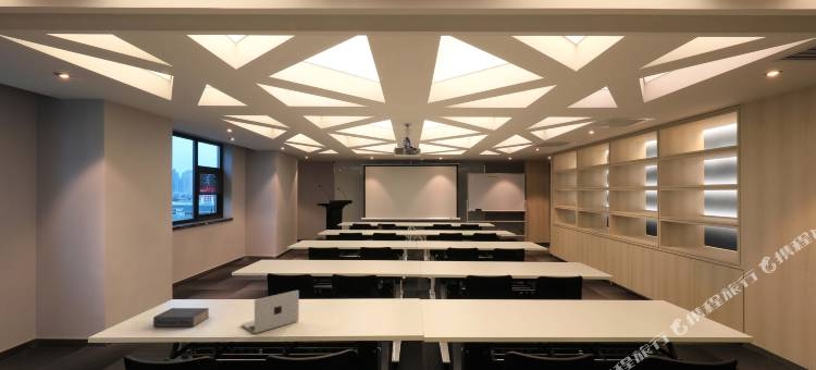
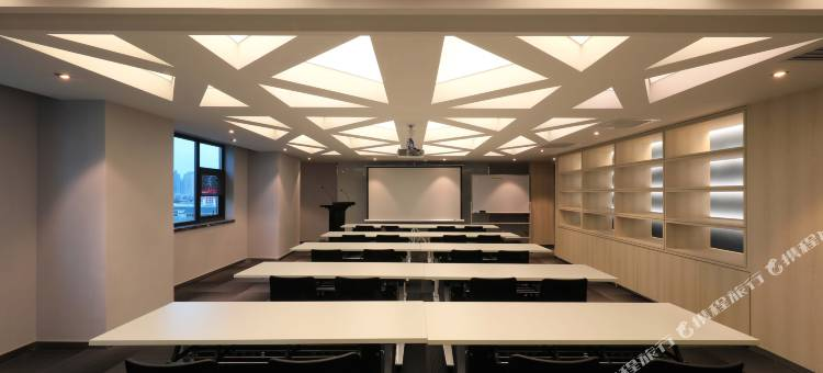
- book (182, 317)
- laptop (270, 307)
